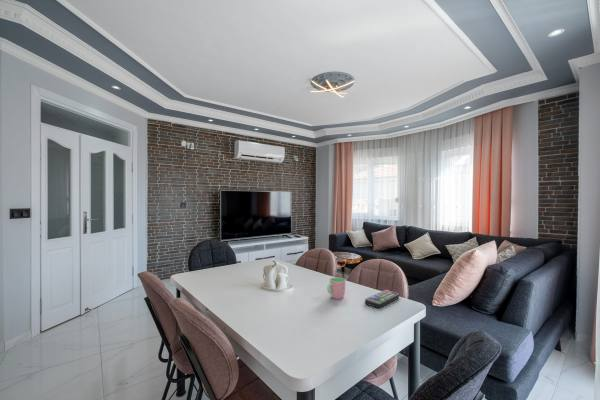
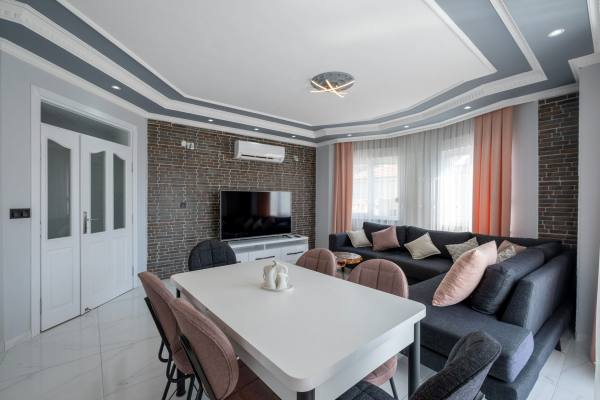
- cup (335, 288)
- remote control (382, 298)
